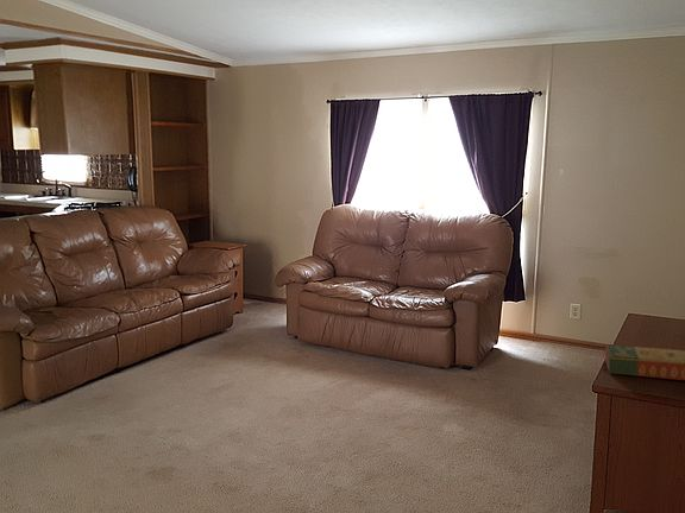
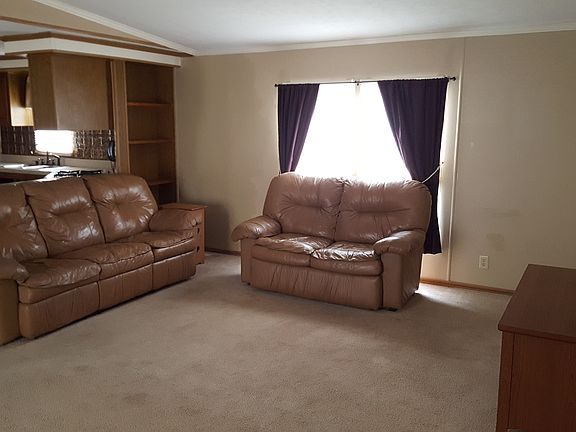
- book (647, 361)
